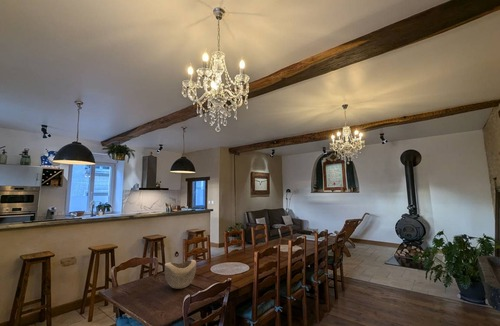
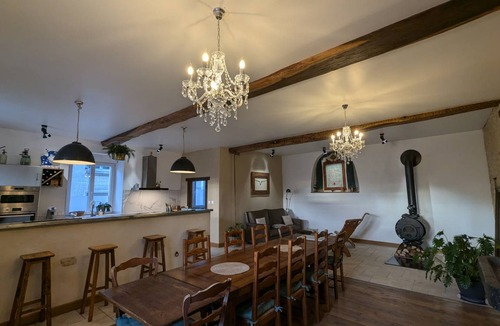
- decorative bowl (180, 273)
